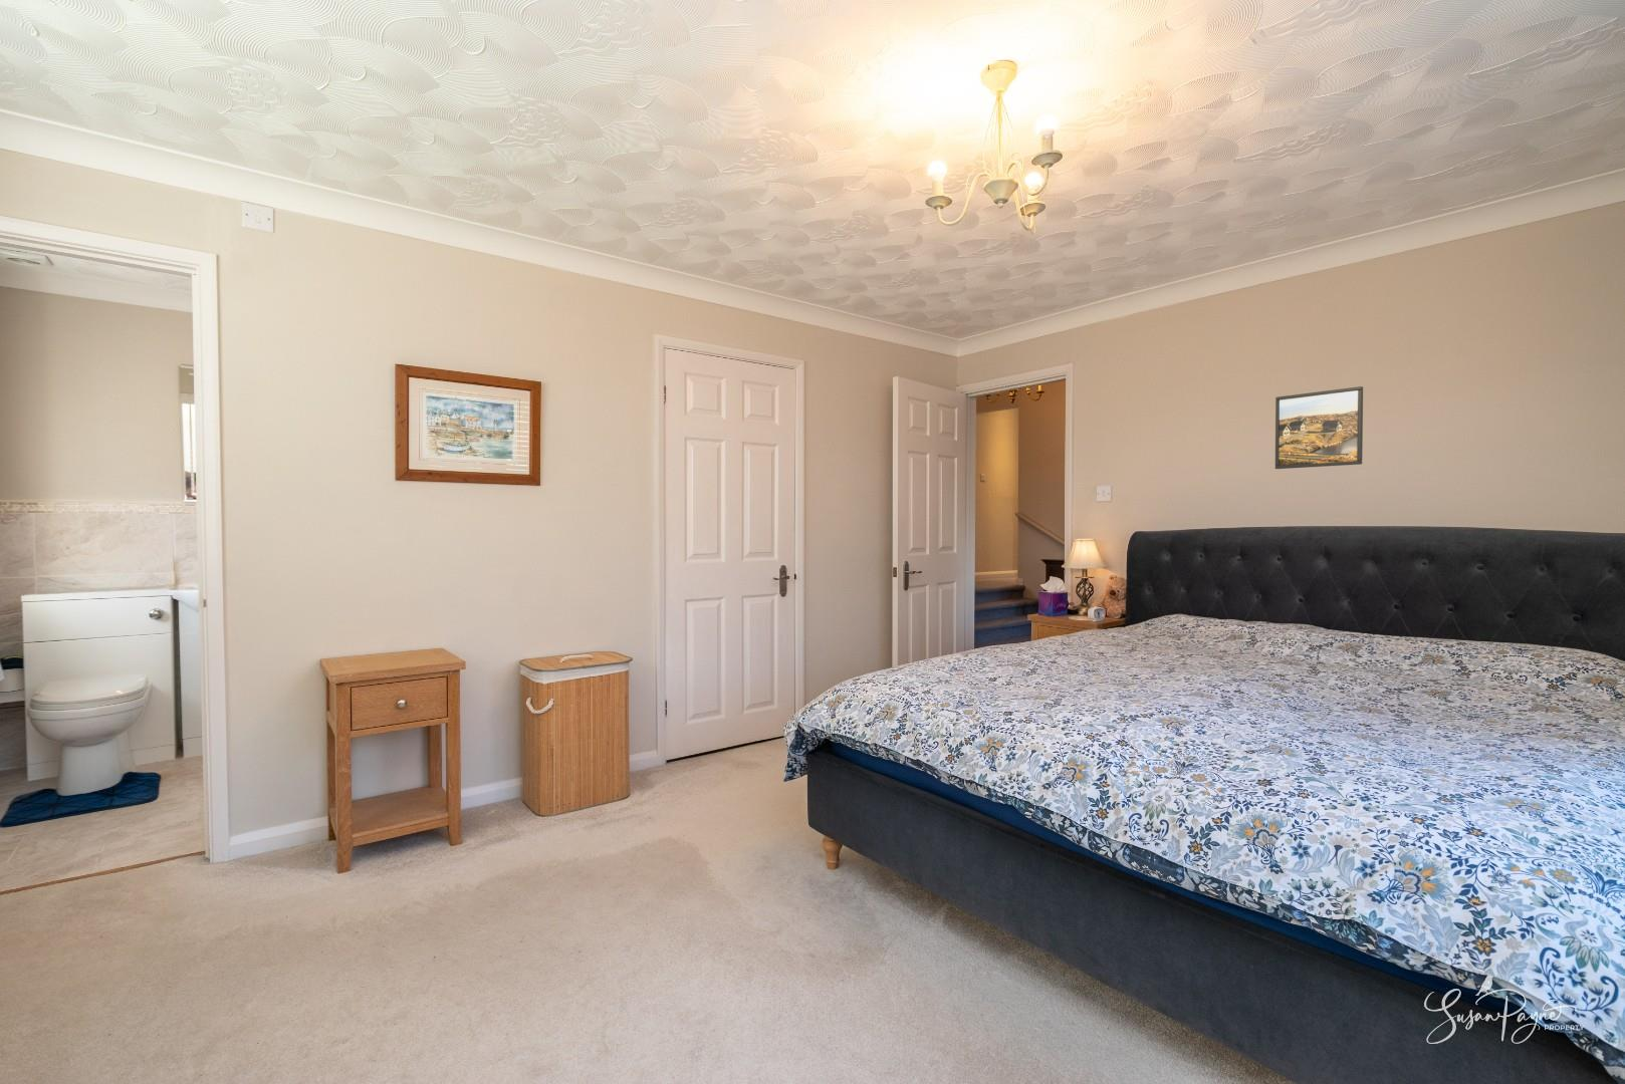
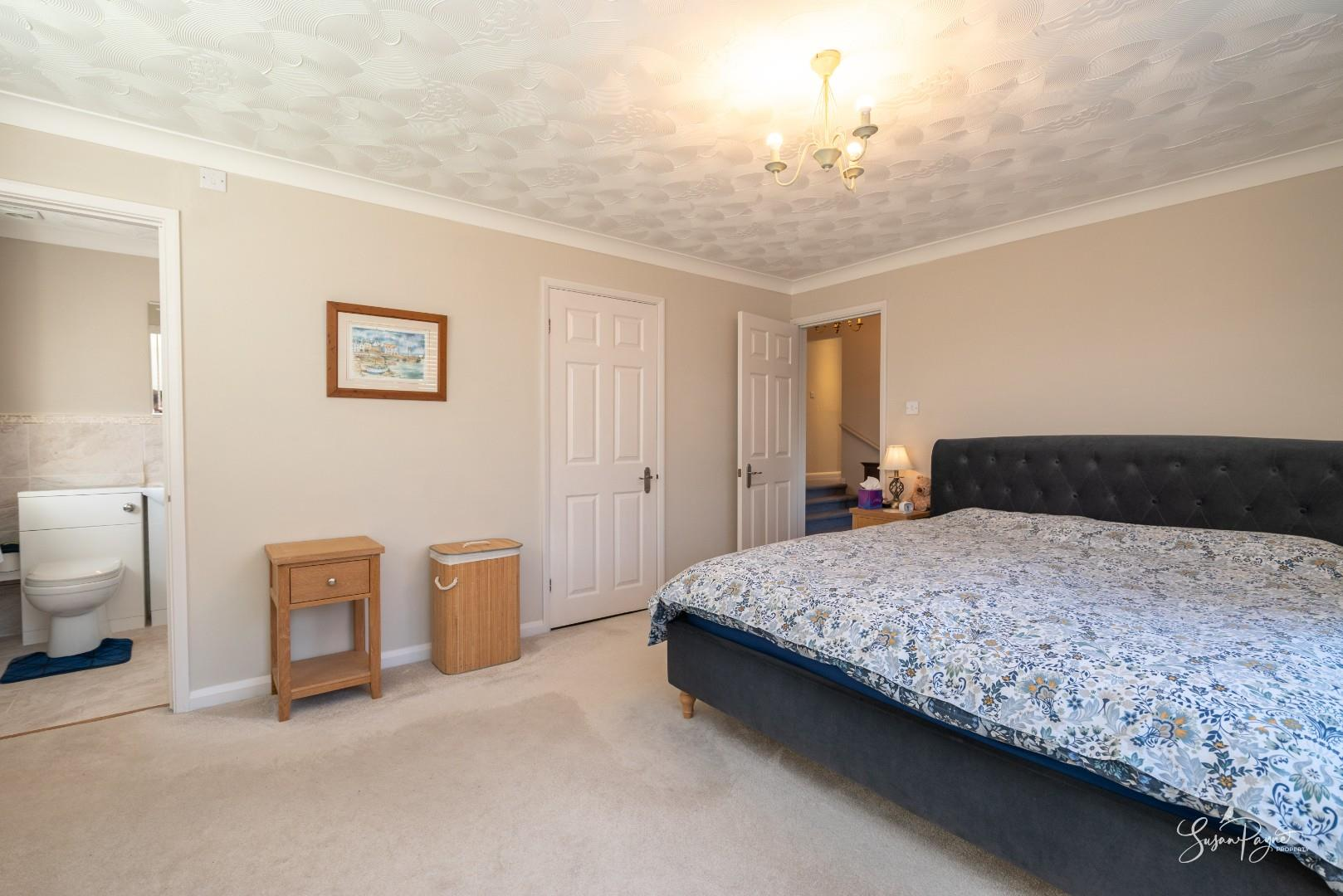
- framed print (1316, 428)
